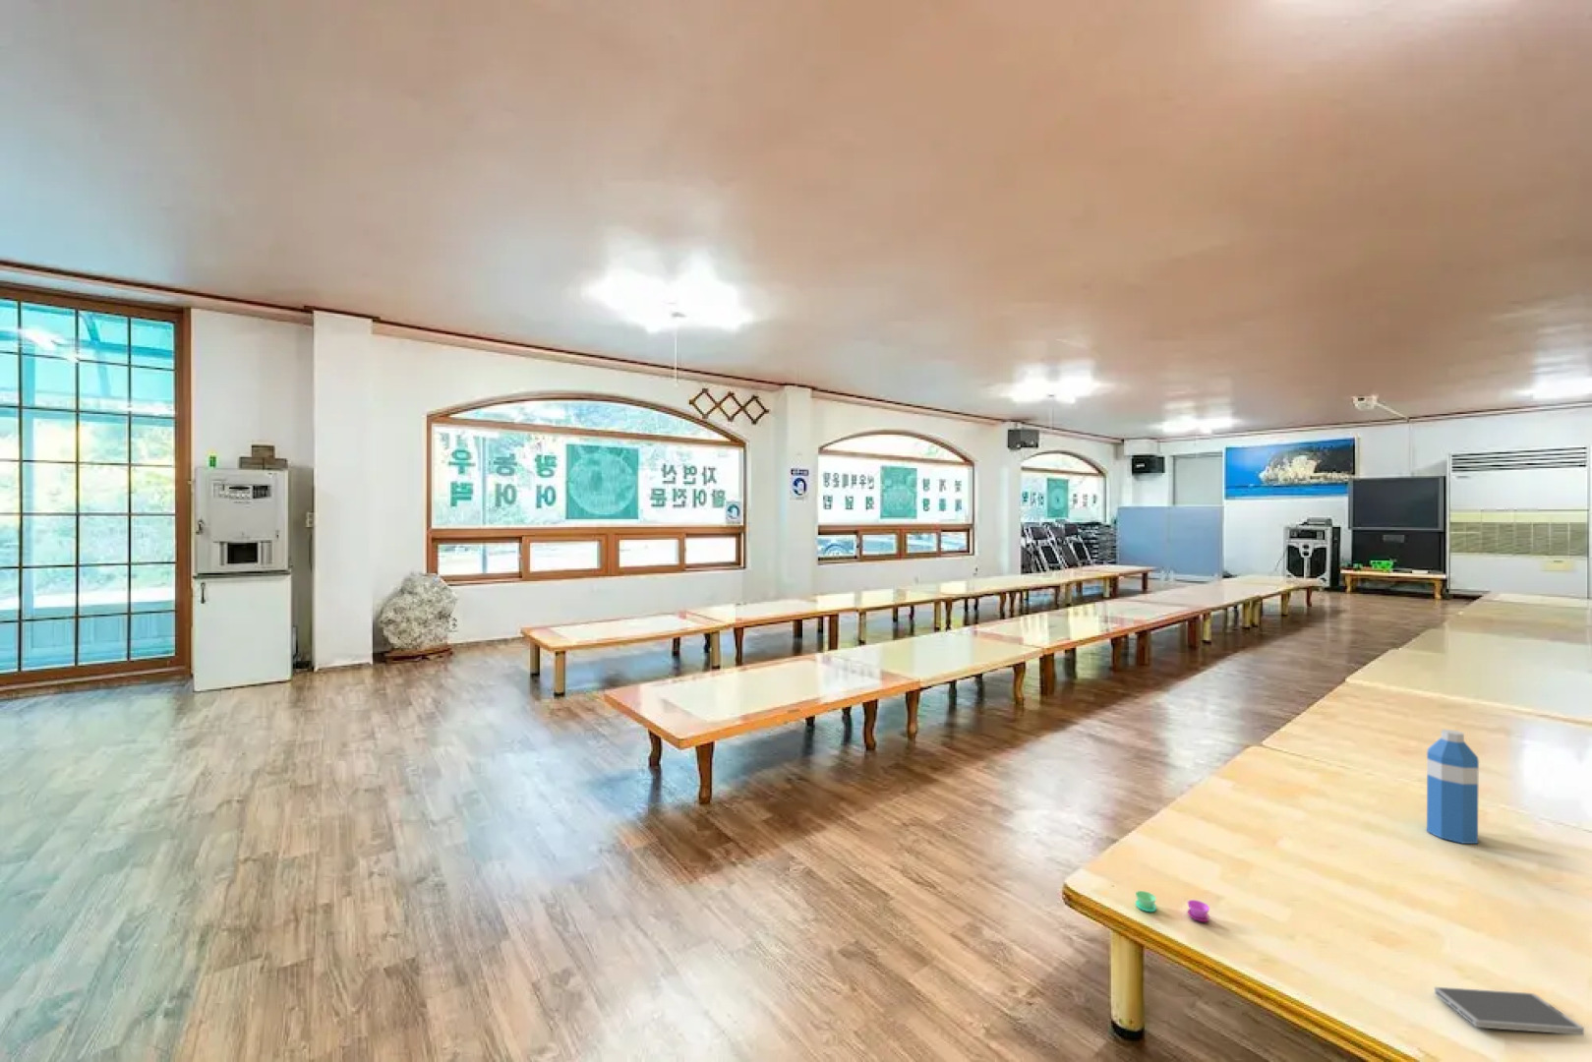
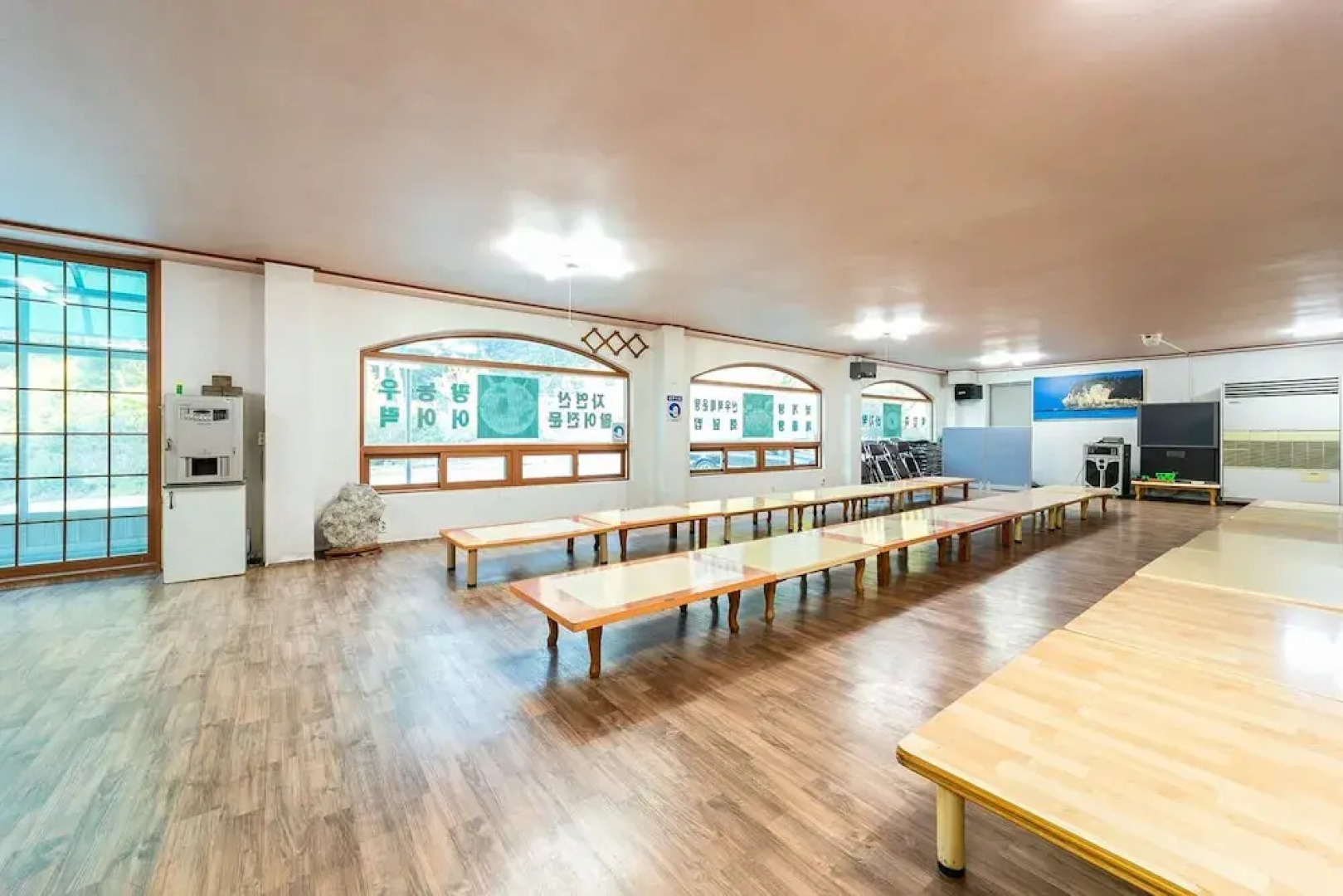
- water bottle (1451, 782)
- teacup (1156, 906)
- smartphone (1505, 1010)
